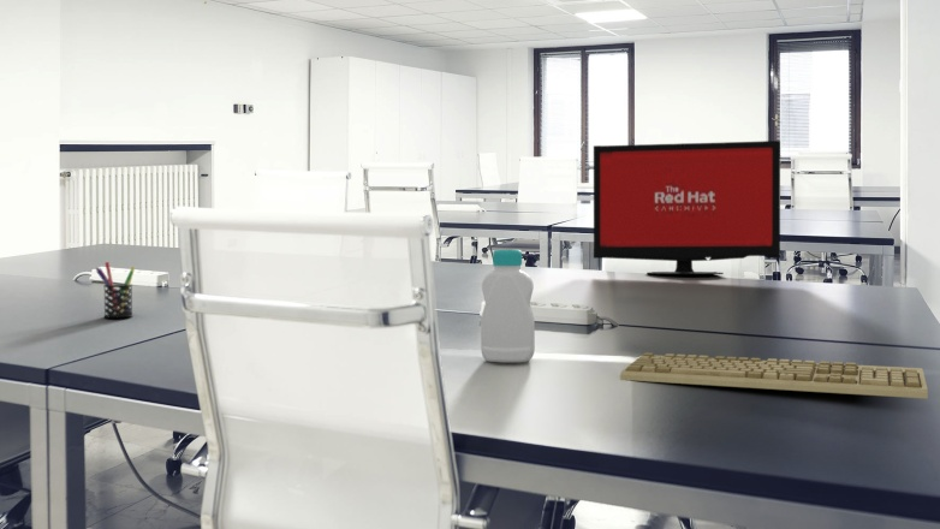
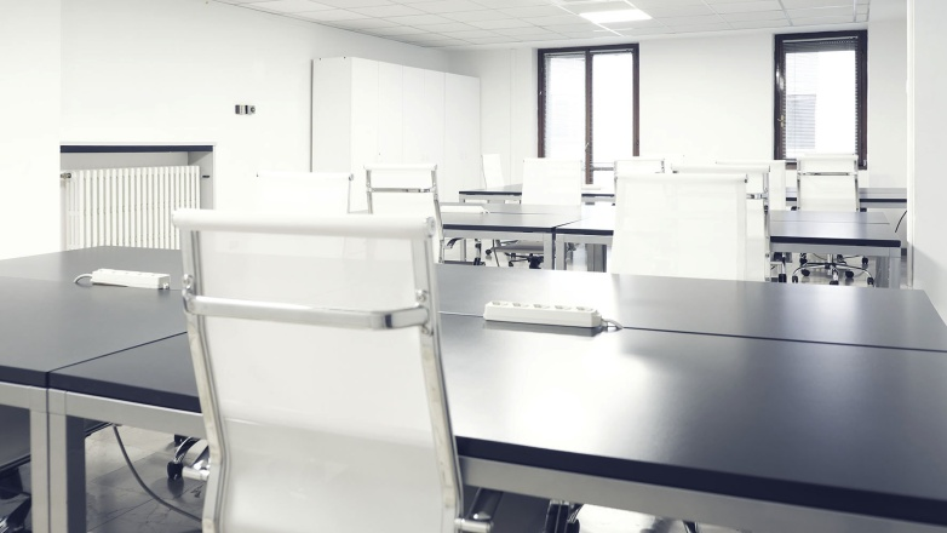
- bottle (507, 304)
- pen holder (119, 289)
- computer monitor (684, 208)
- keyboard (768, 372)
